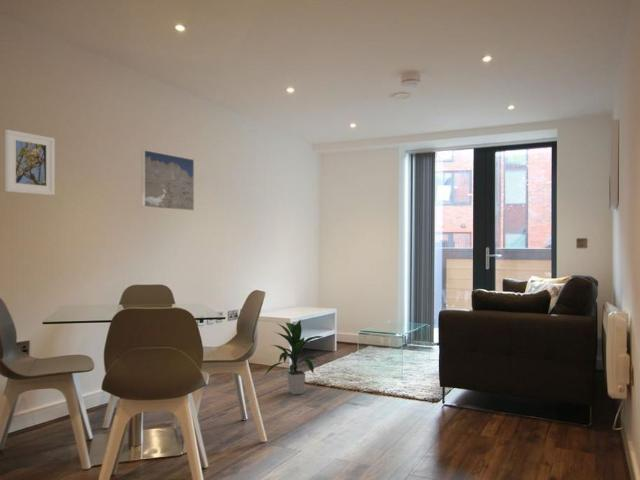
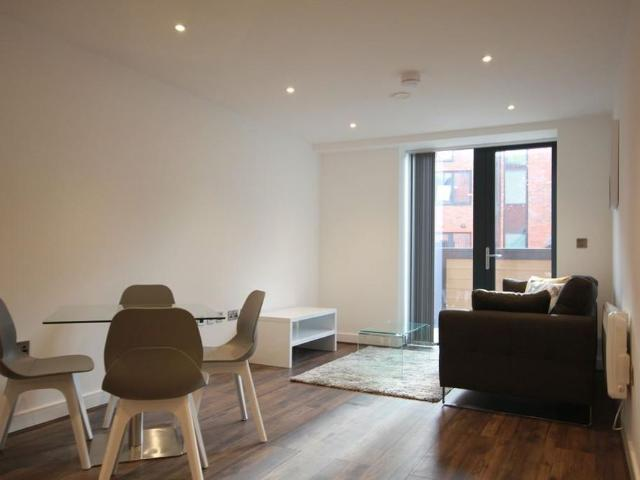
- indoor plant (292, 355)
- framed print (169, 182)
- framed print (30, 163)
